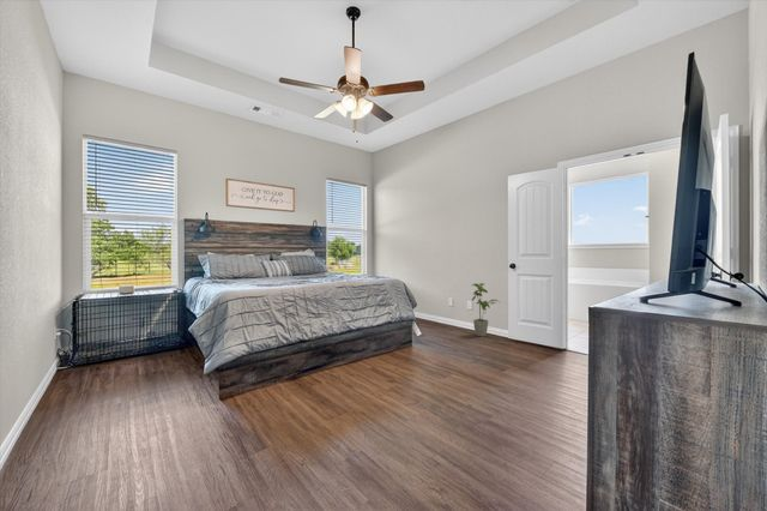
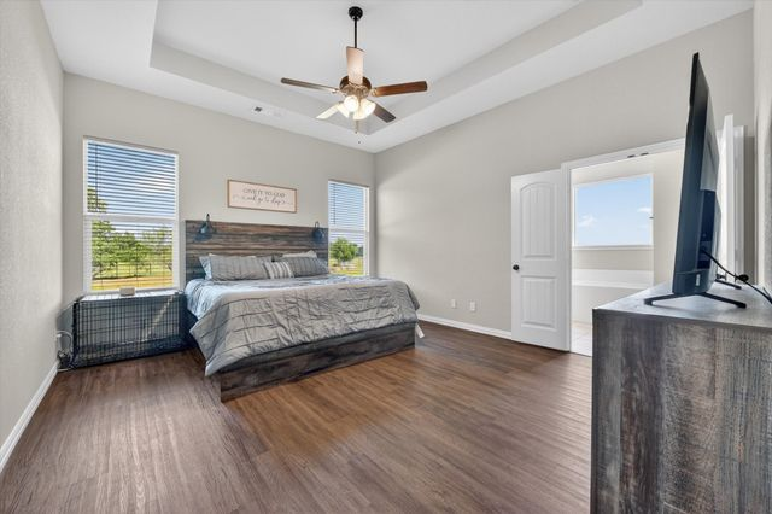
- house plant (483, 308)
